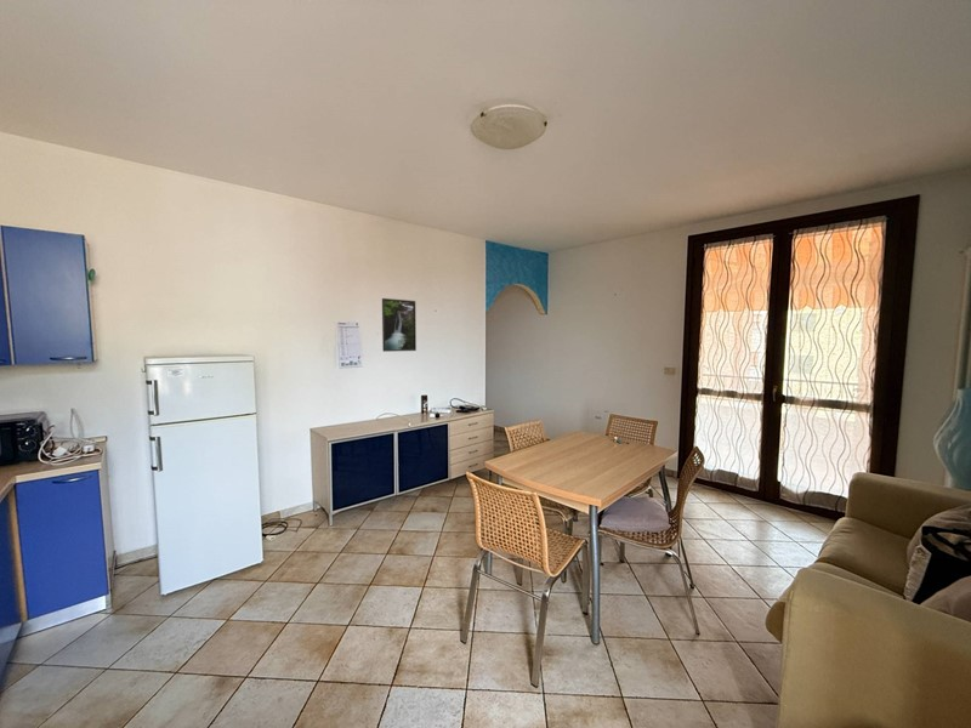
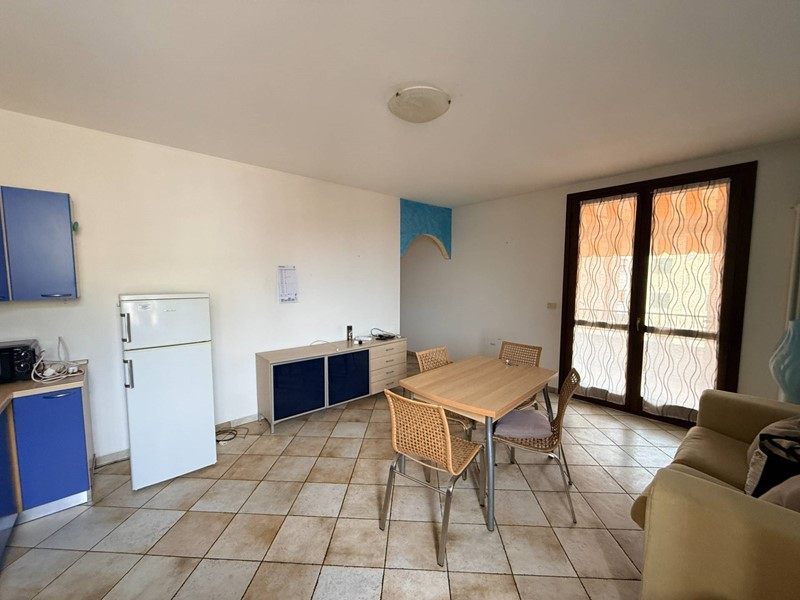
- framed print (399, 325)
